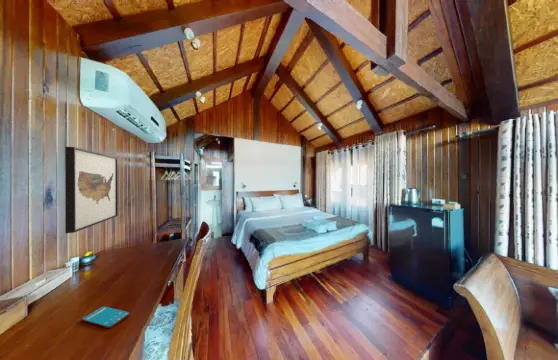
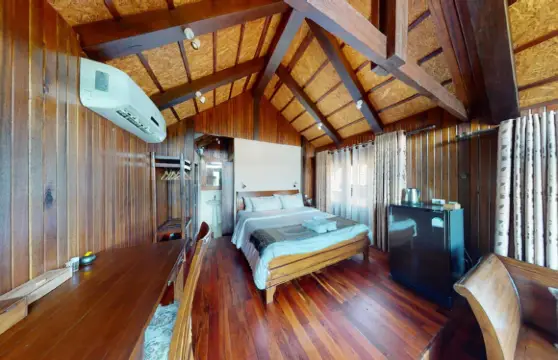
- wall art (96, 188)
- smartphone (106, 316)
